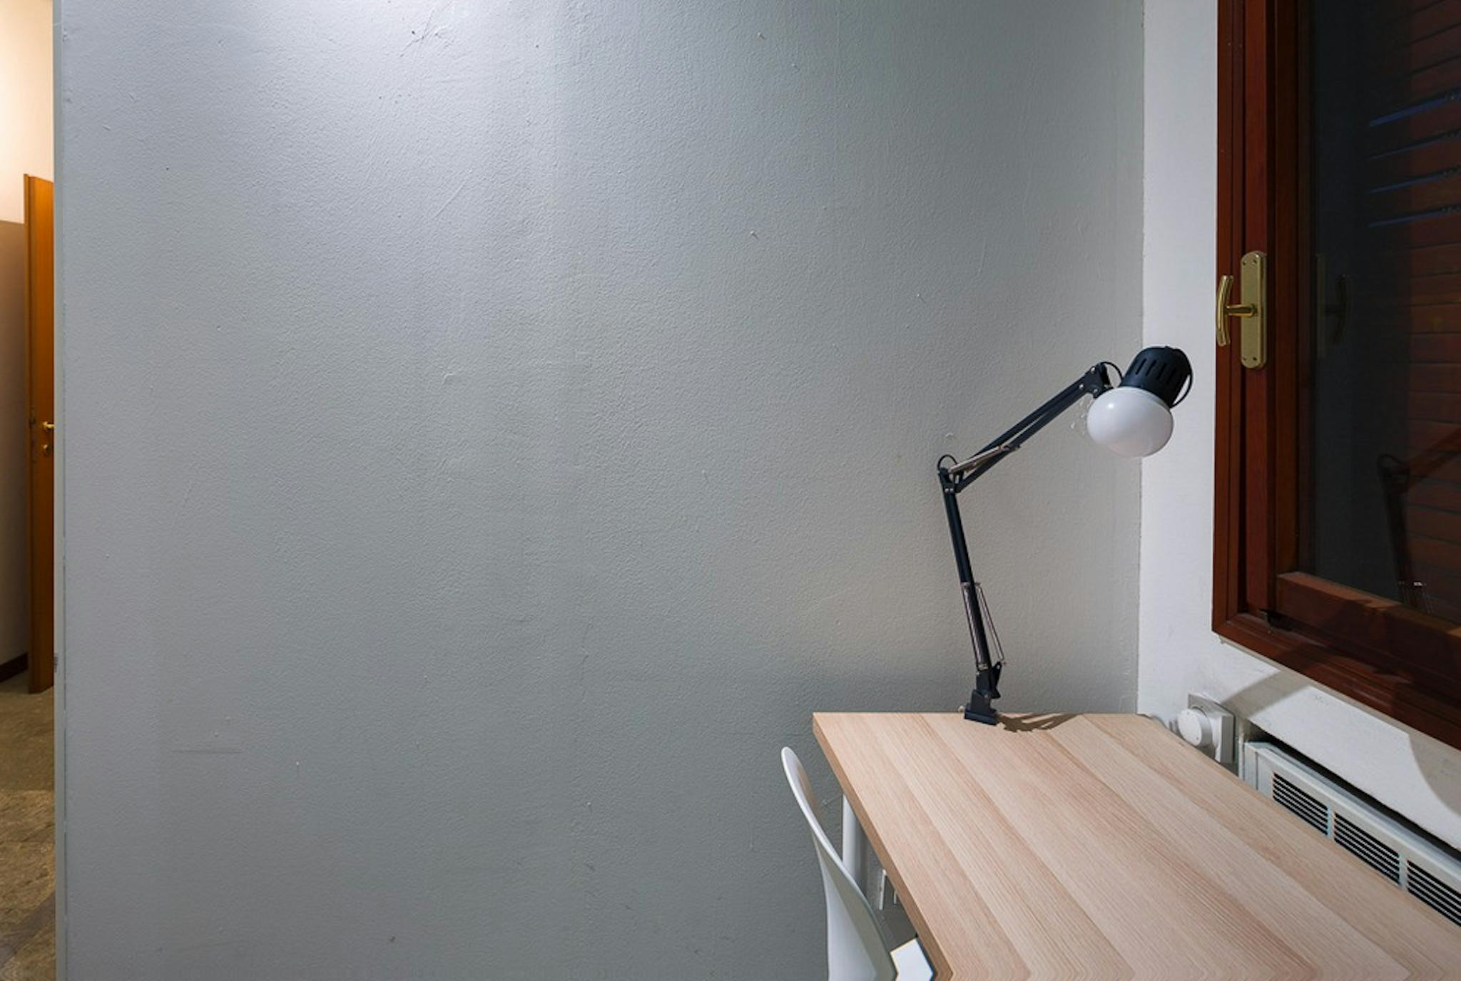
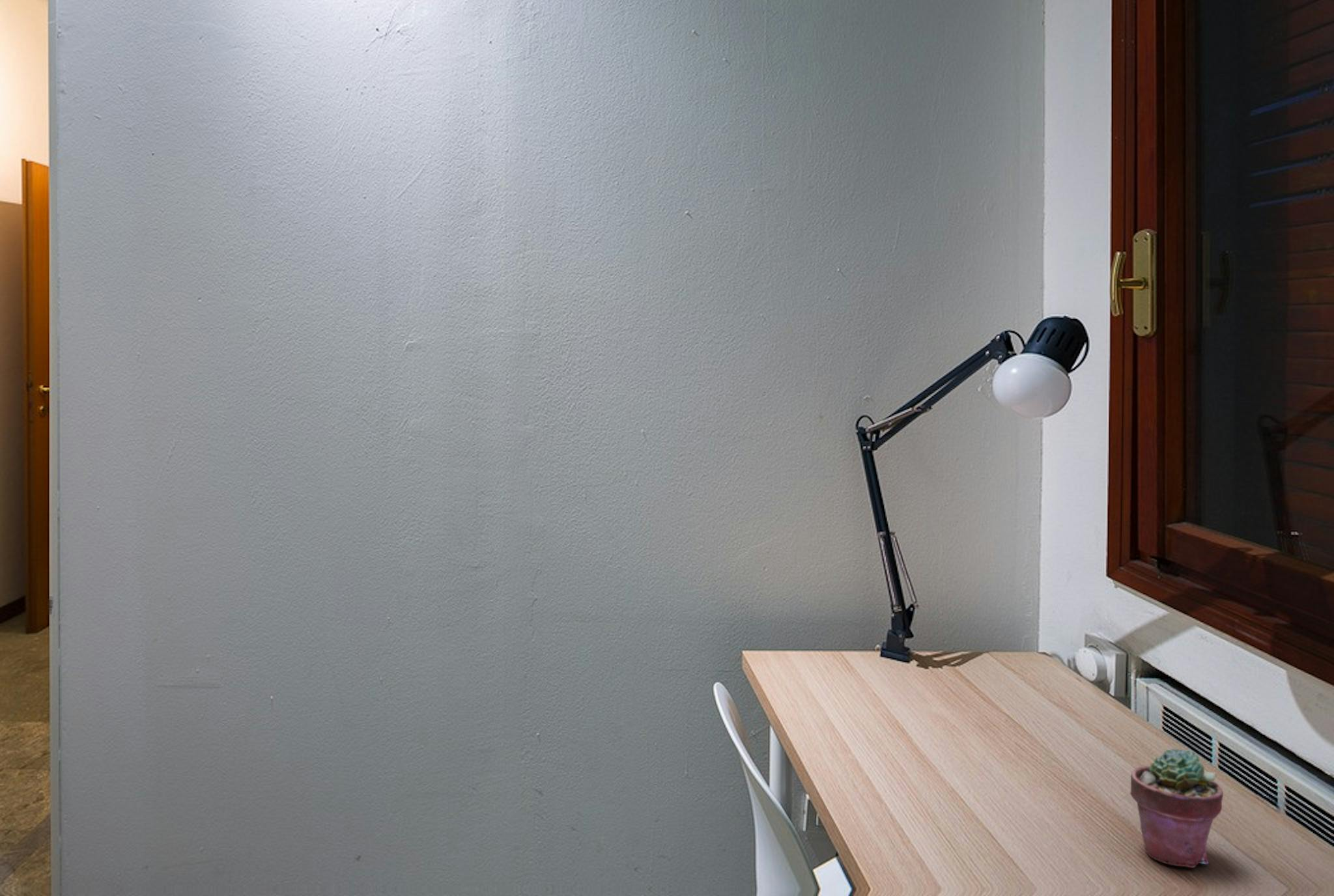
+ potted succulent (1175, 802)
